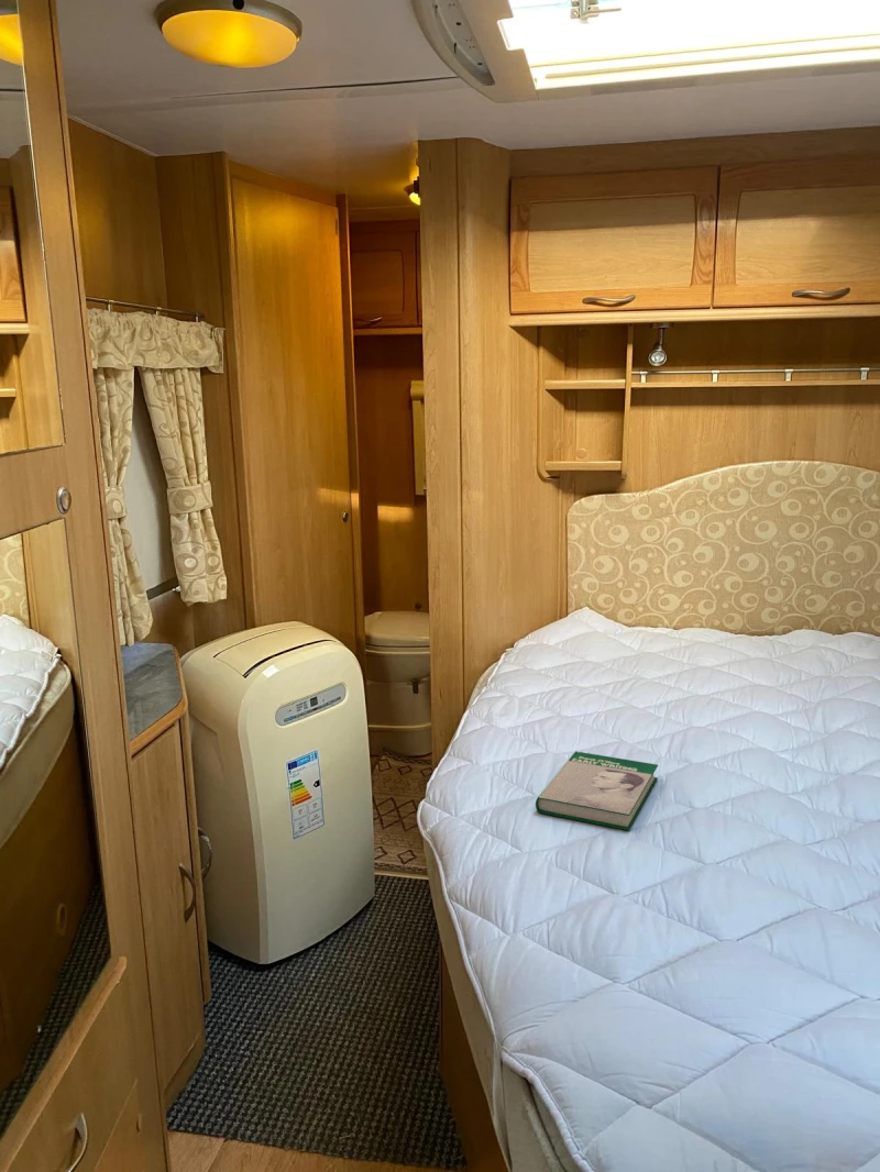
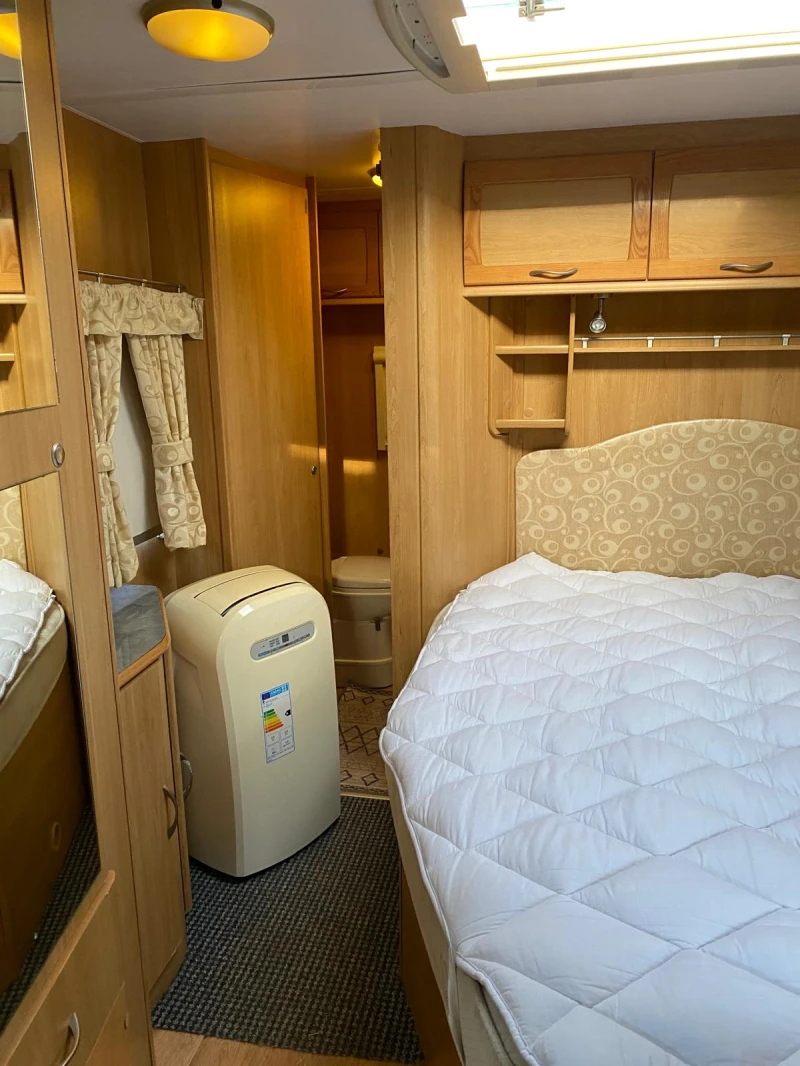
- book (598, 787)
